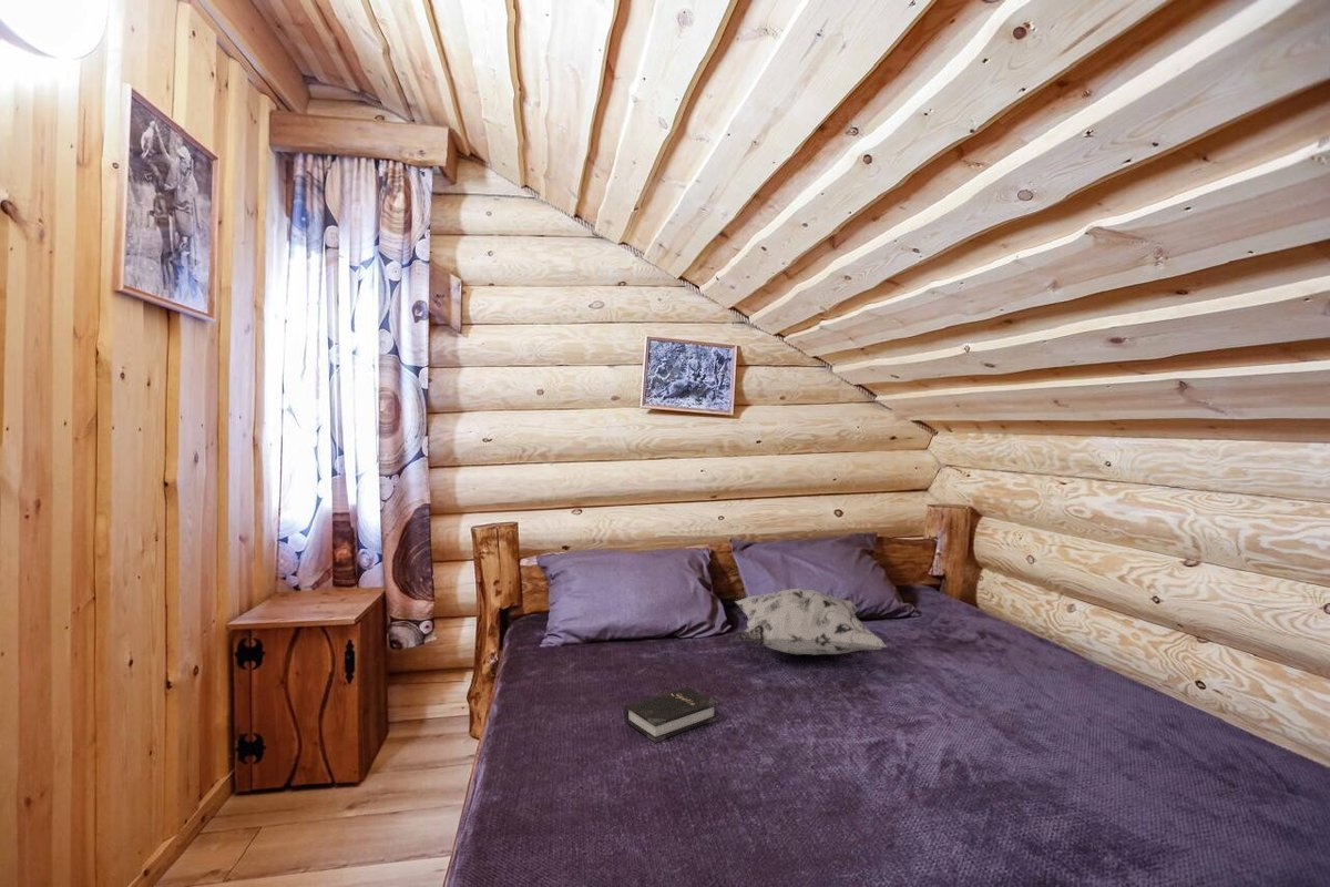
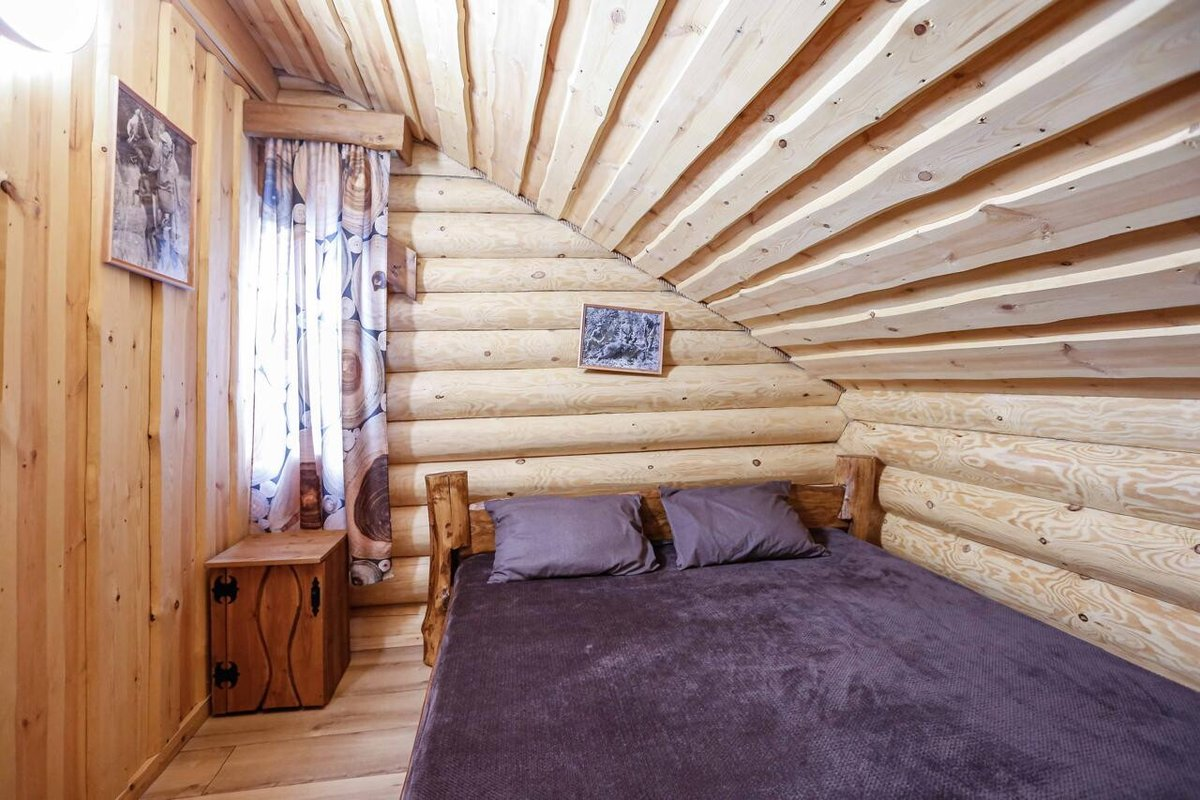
- decorative pillow (802, 621)
- hardback book (671, 711)
